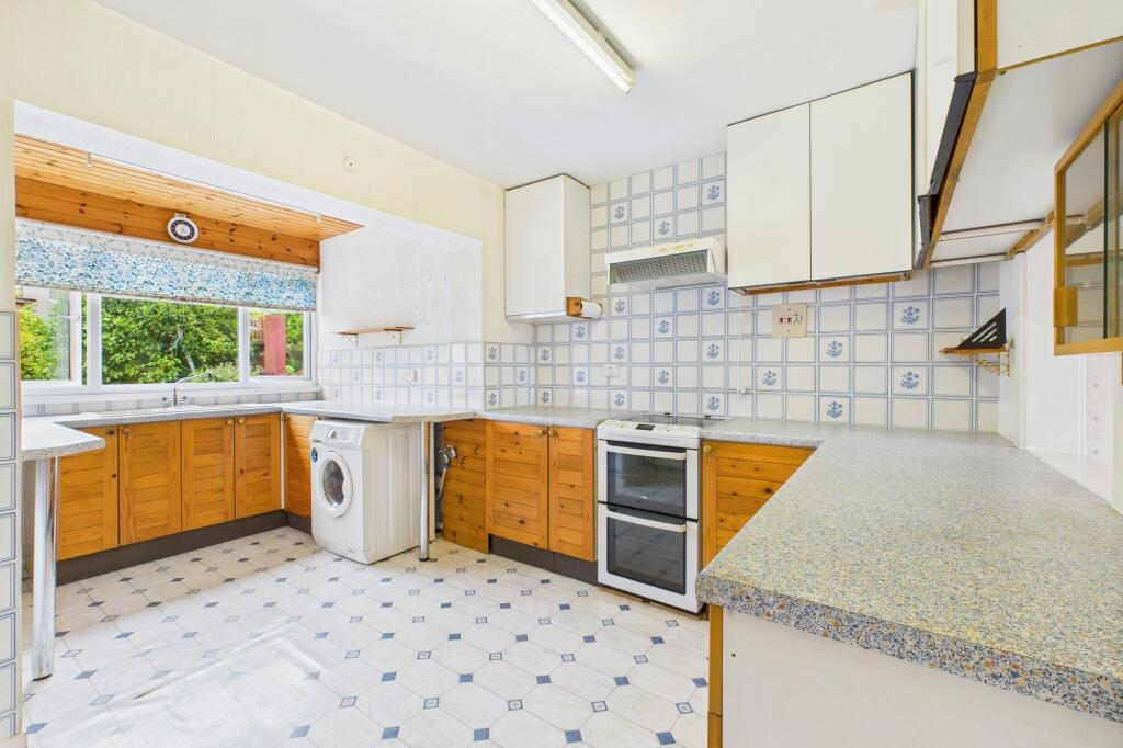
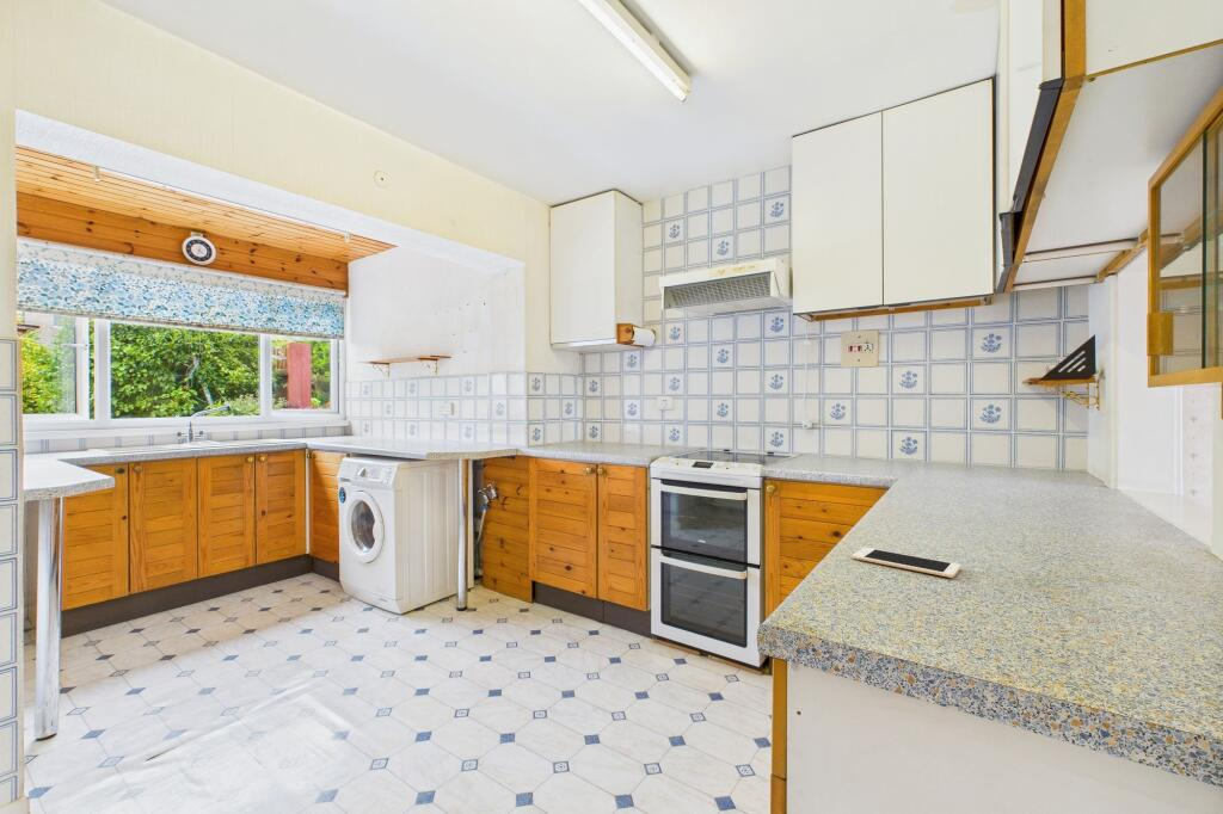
+ cell phone (904, 561)
